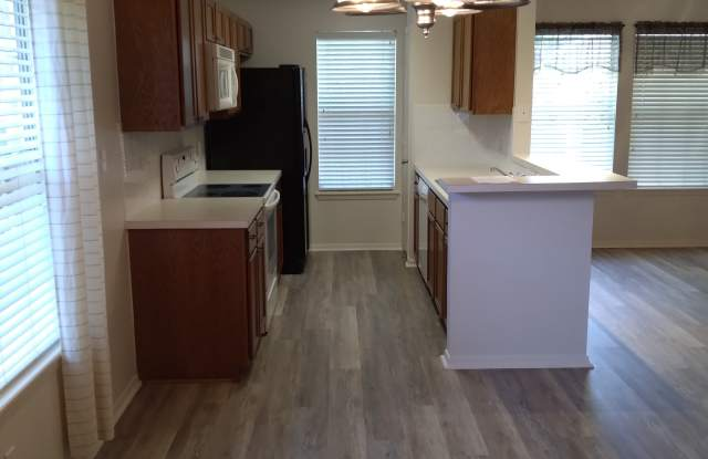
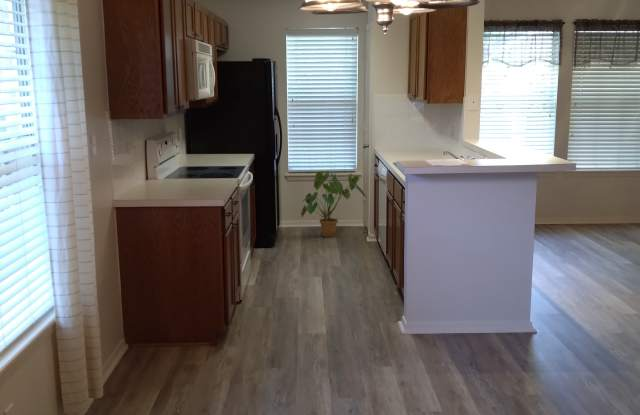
+ house plant (332, 202)
